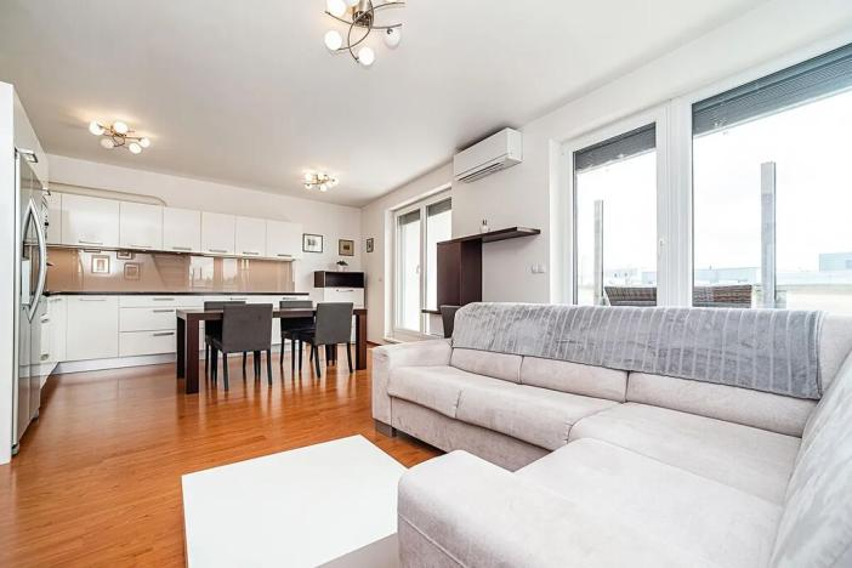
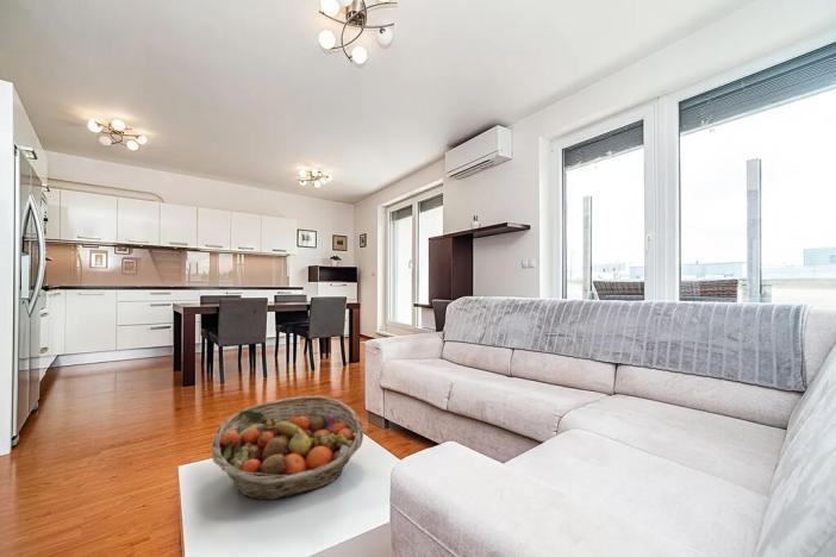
+ fruit basket (292, 443)
